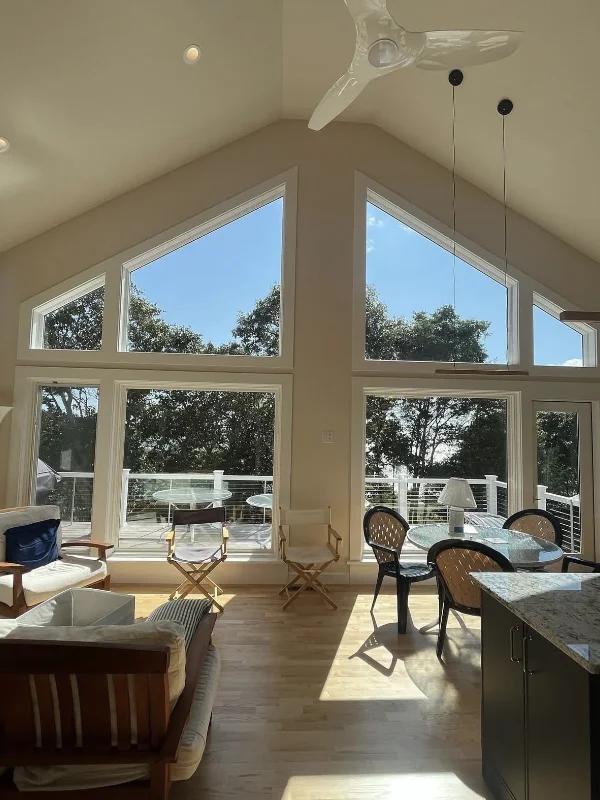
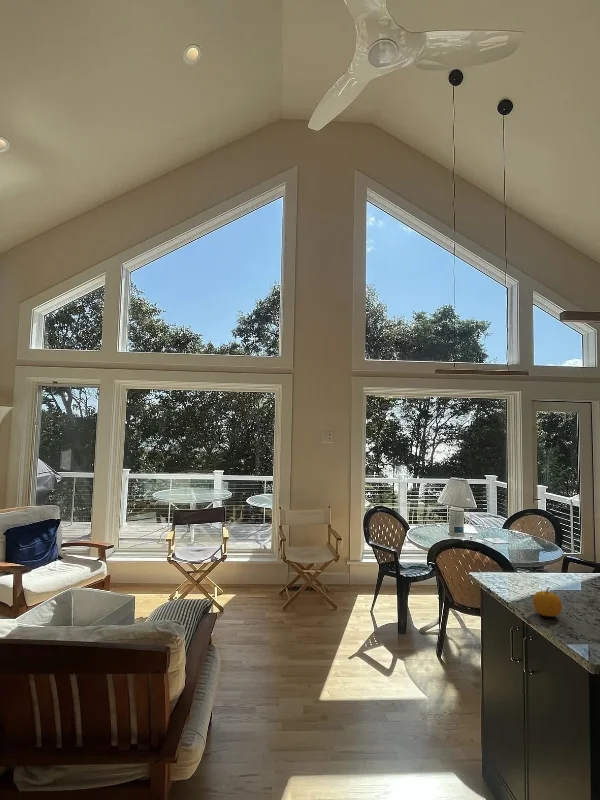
+ fruit (547, 600)
